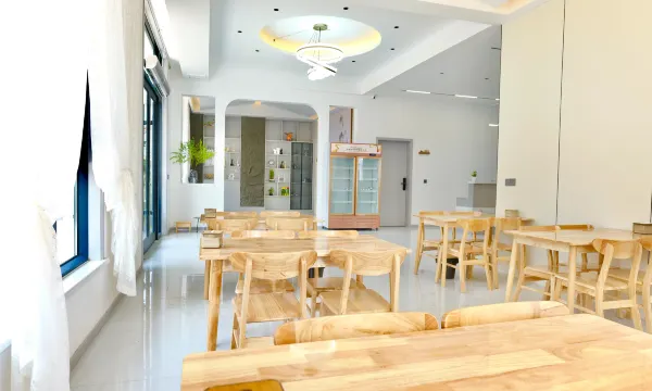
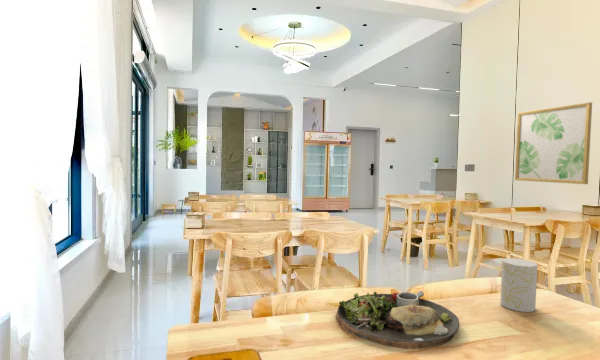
+ dinner plate (395, 307)
+ wall art (549, 145)
+ cup (518, 284)
